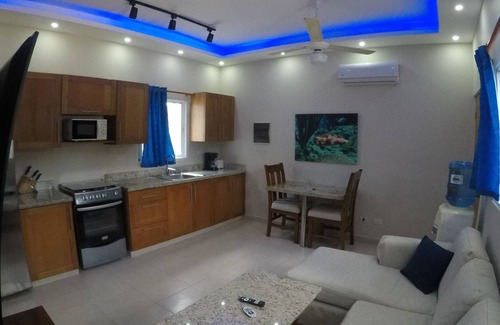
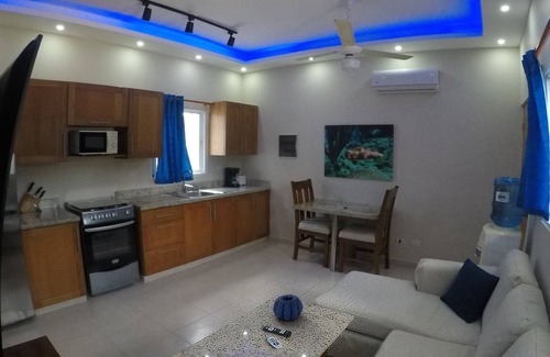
+ decorative bowl (287, 306)
